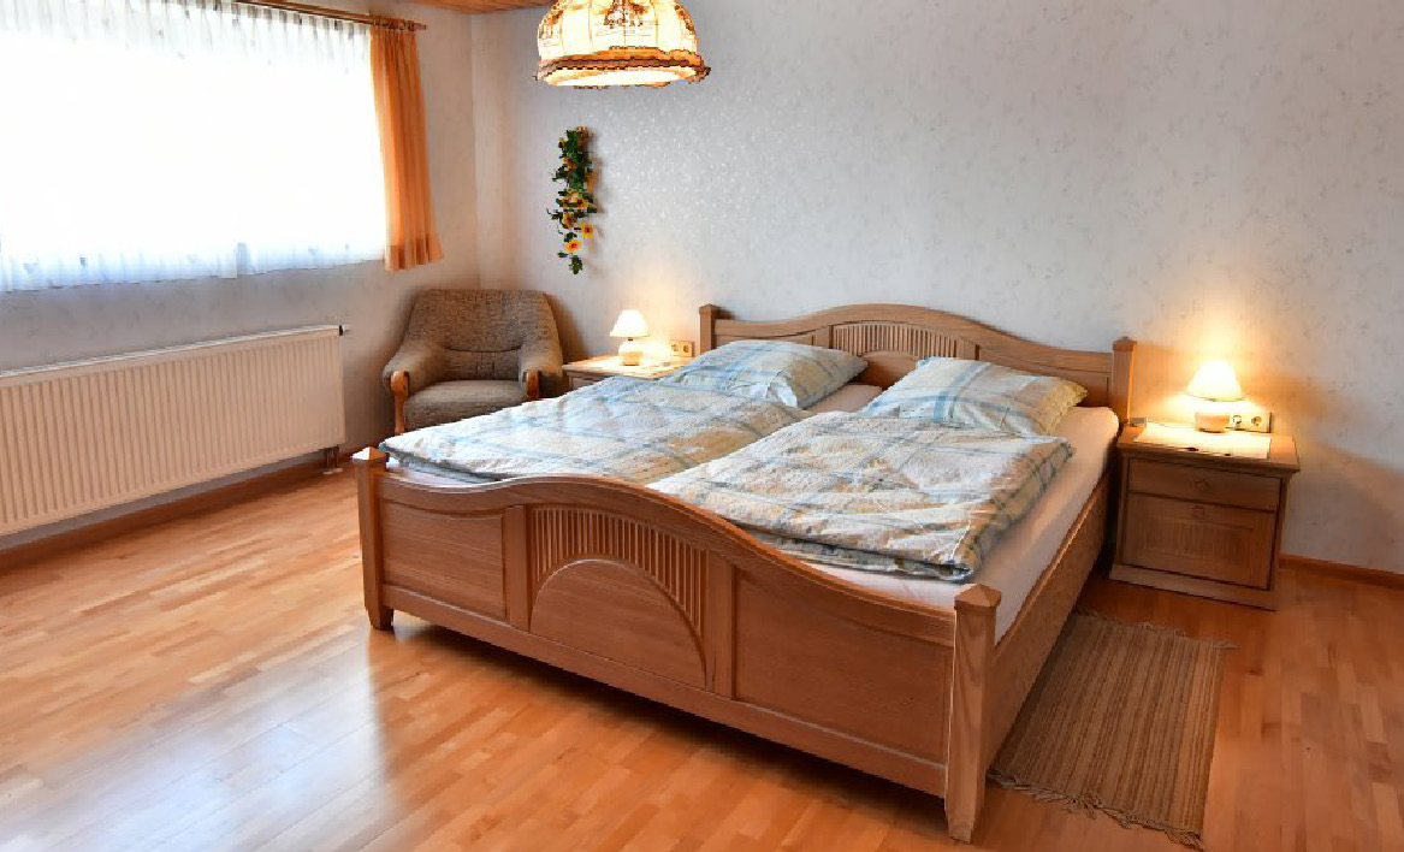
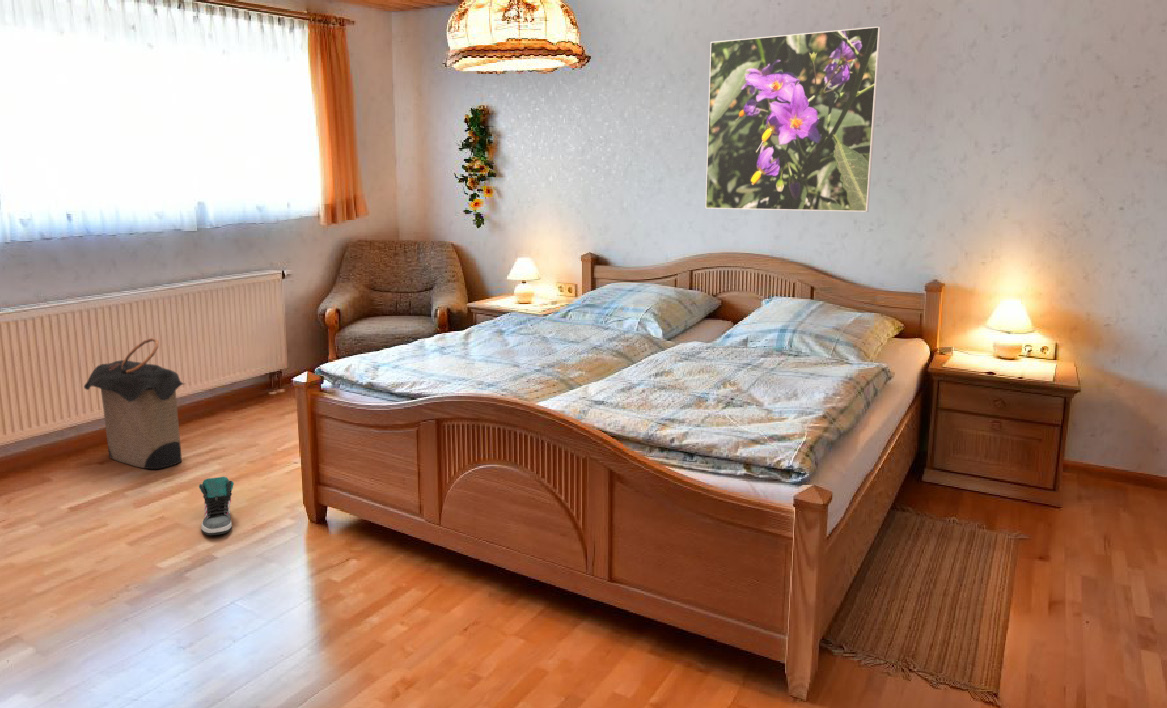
+ laundry hamper (135, 400)
+ sneaker (217, 501)
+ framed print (787, 124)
